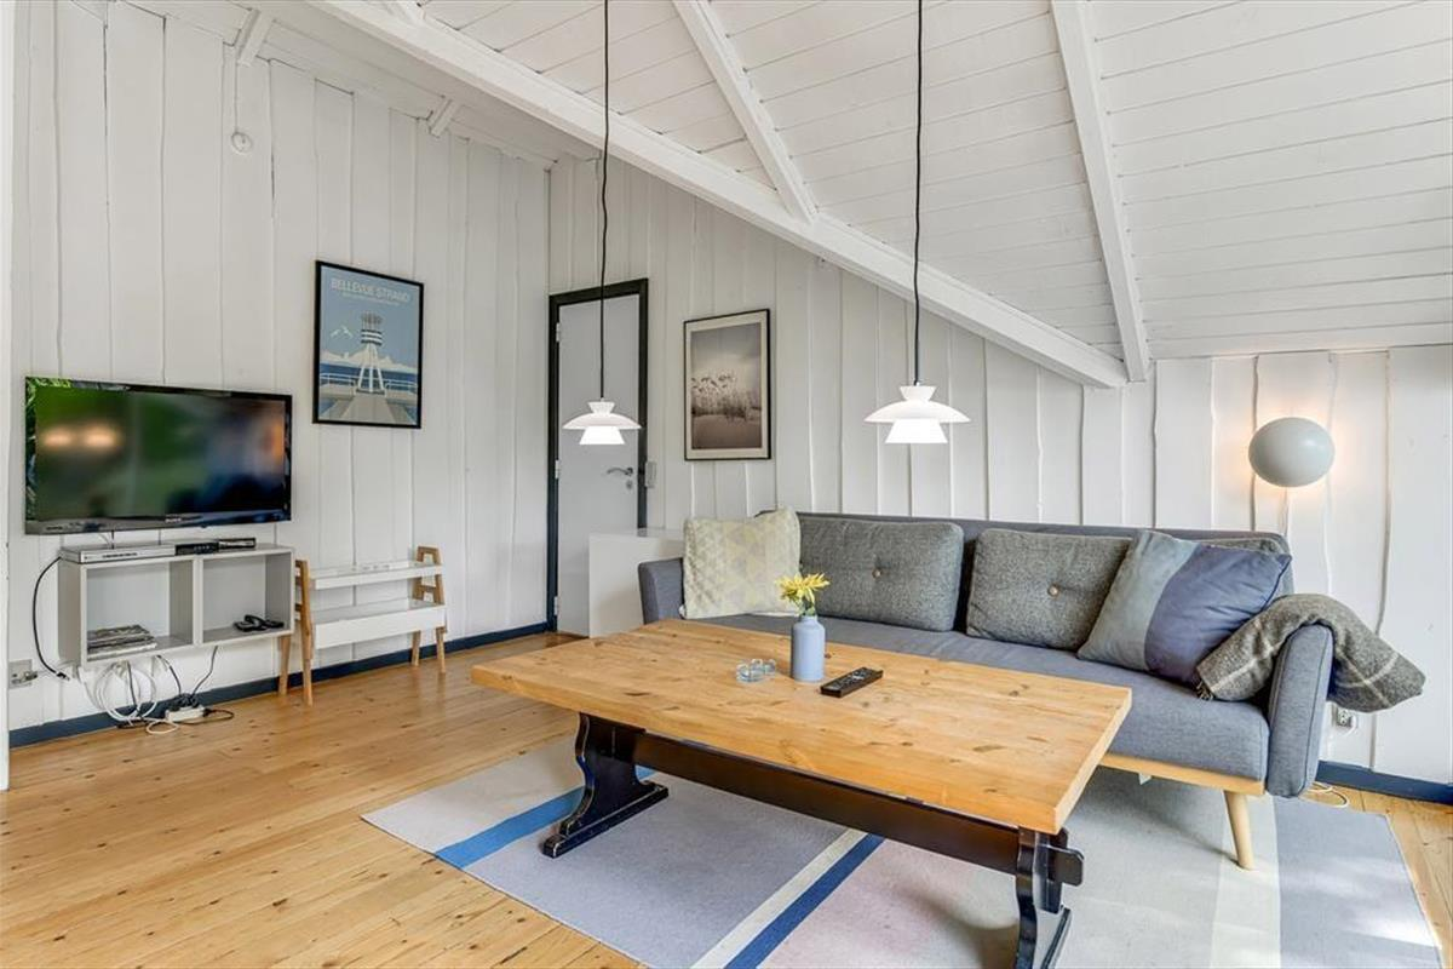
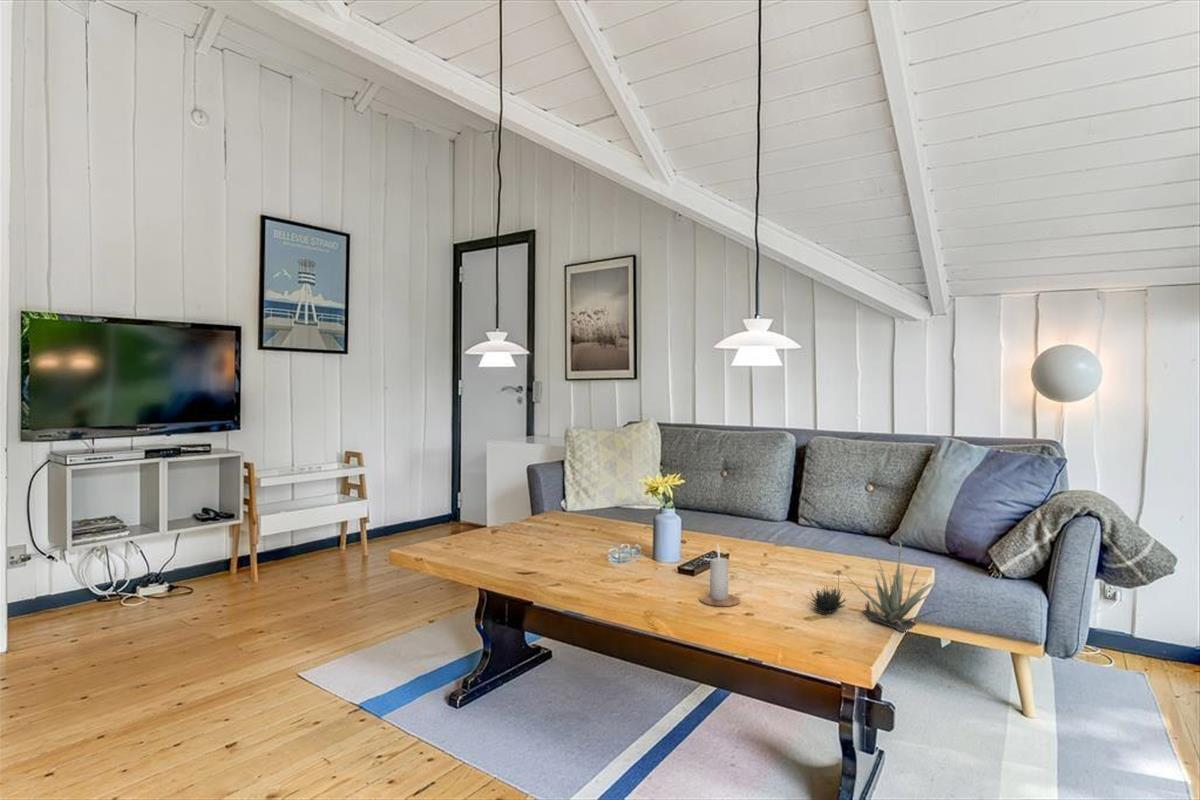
+ candle (719, 571)
+ succulent plant (874, 577)
